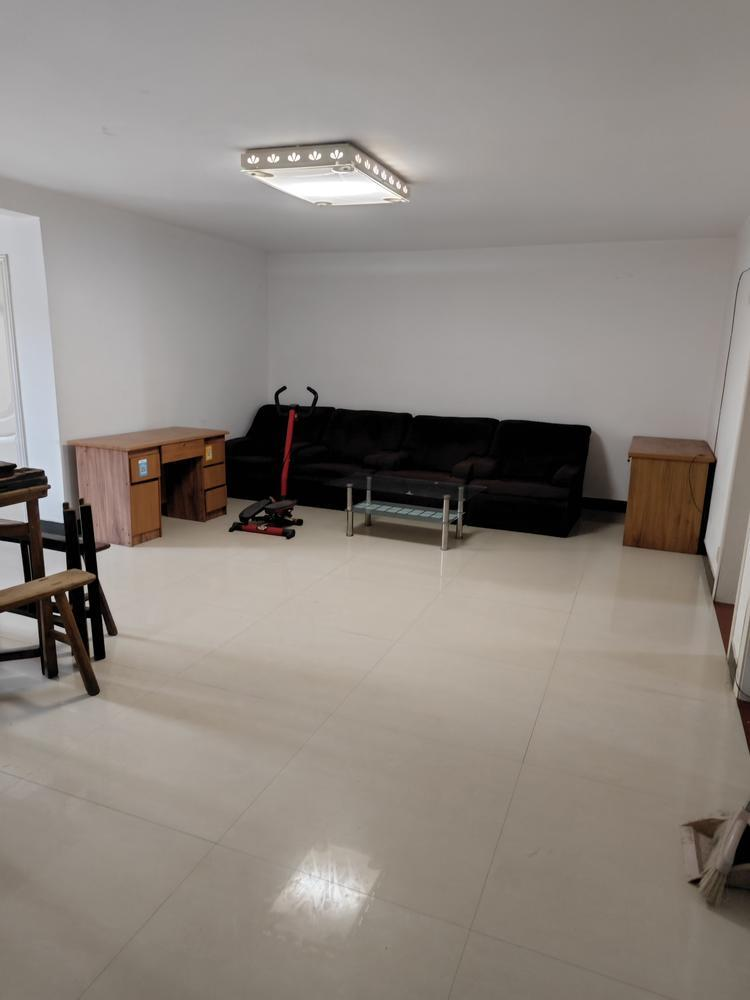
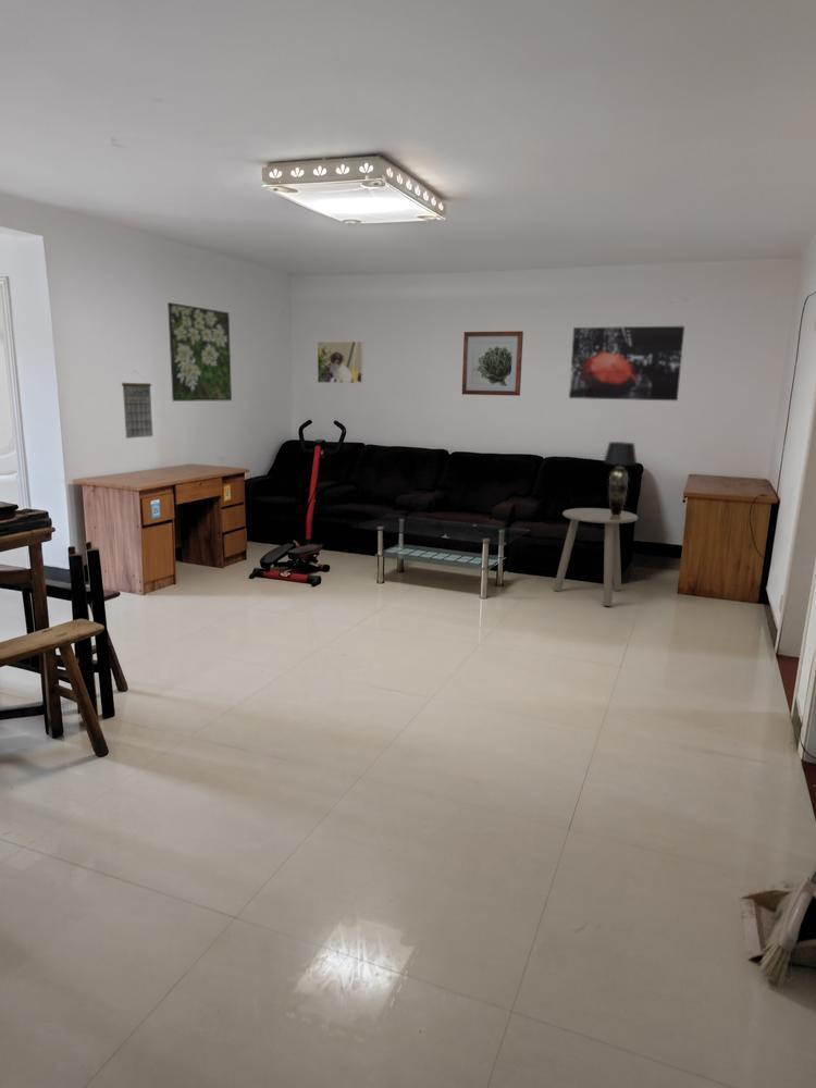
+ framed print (201, 355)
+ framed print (339, 362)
+ calendar (137, 404)
+ table lamp (618, 478)
+ side table (604, 554)
+ wall art (625, 363)
+ wall art (492, 363)
